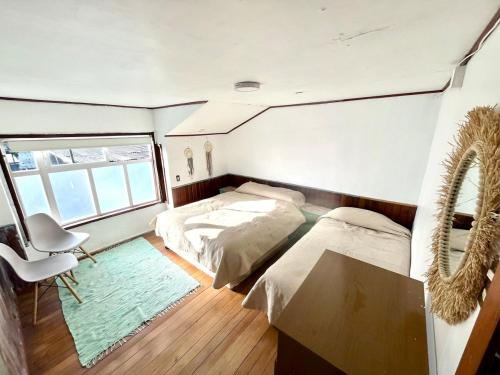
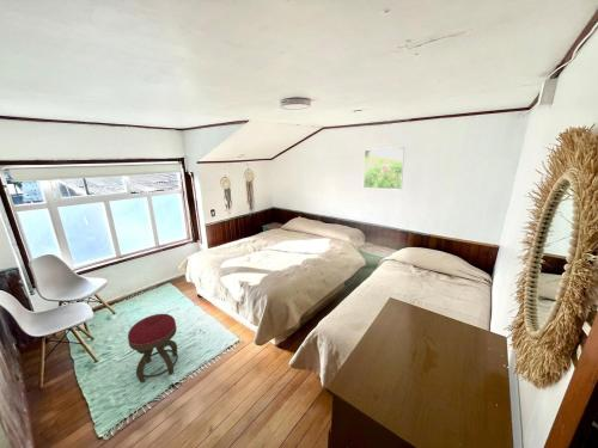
+ stool (155, 345)
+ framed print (382, 168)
